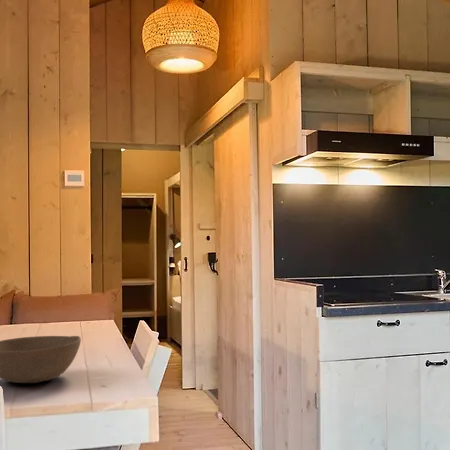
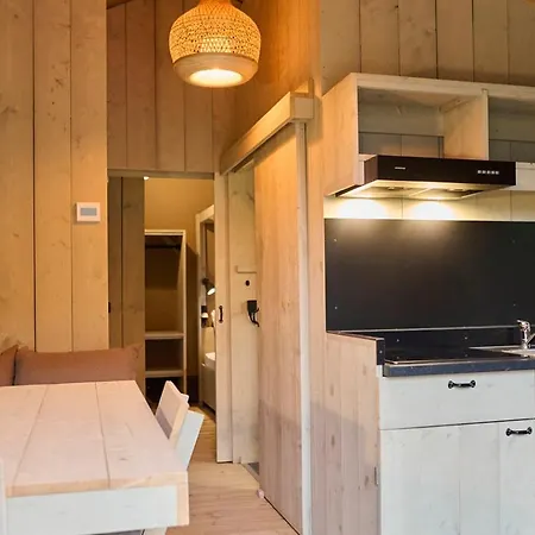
- bowl (32, 359)
